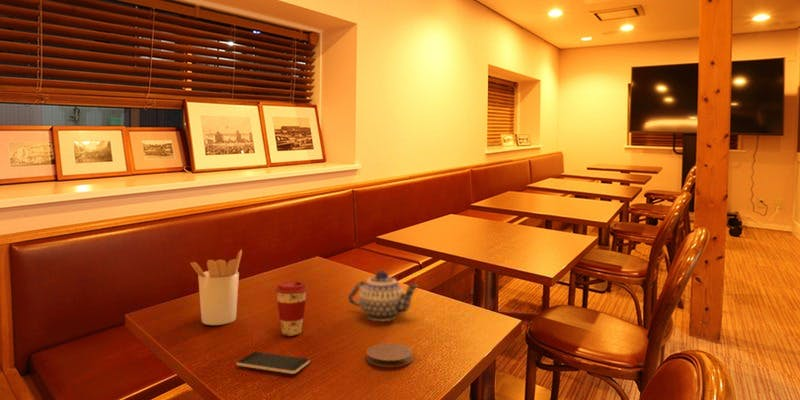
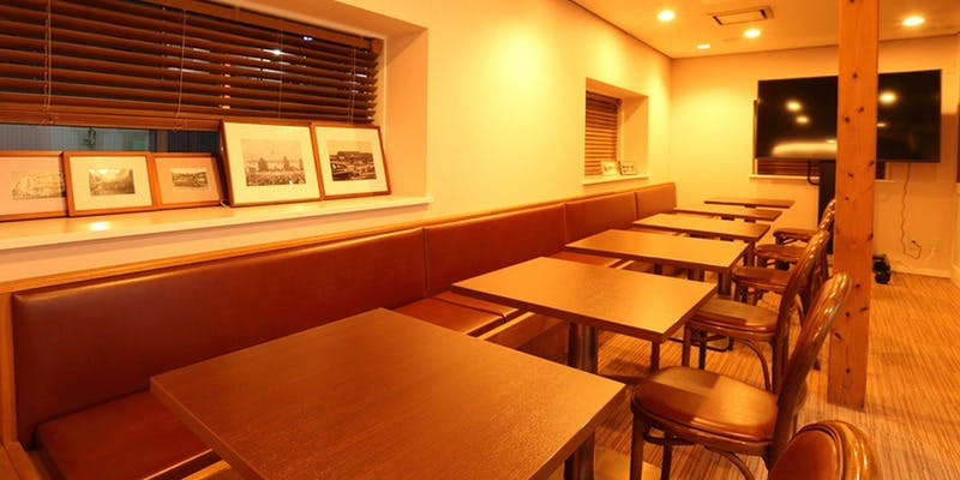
- teapot (382, 293)
- utensil holder (220, 287)
- coaster (389, 354)
- smartphone (273, 362)
- coffee cup (291, 308)
